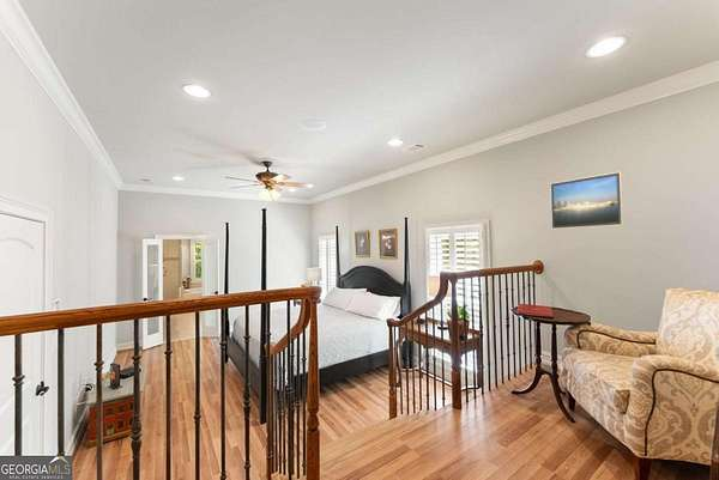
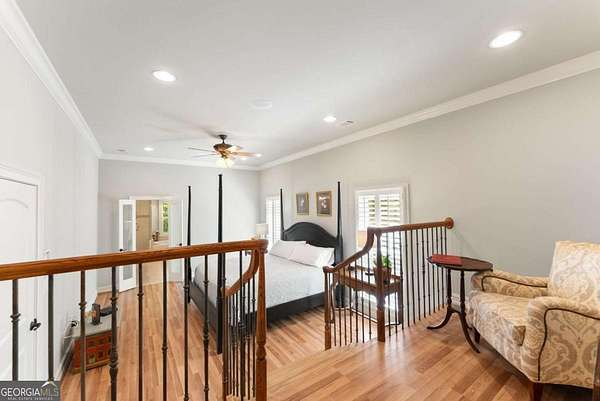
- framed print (584, 202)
